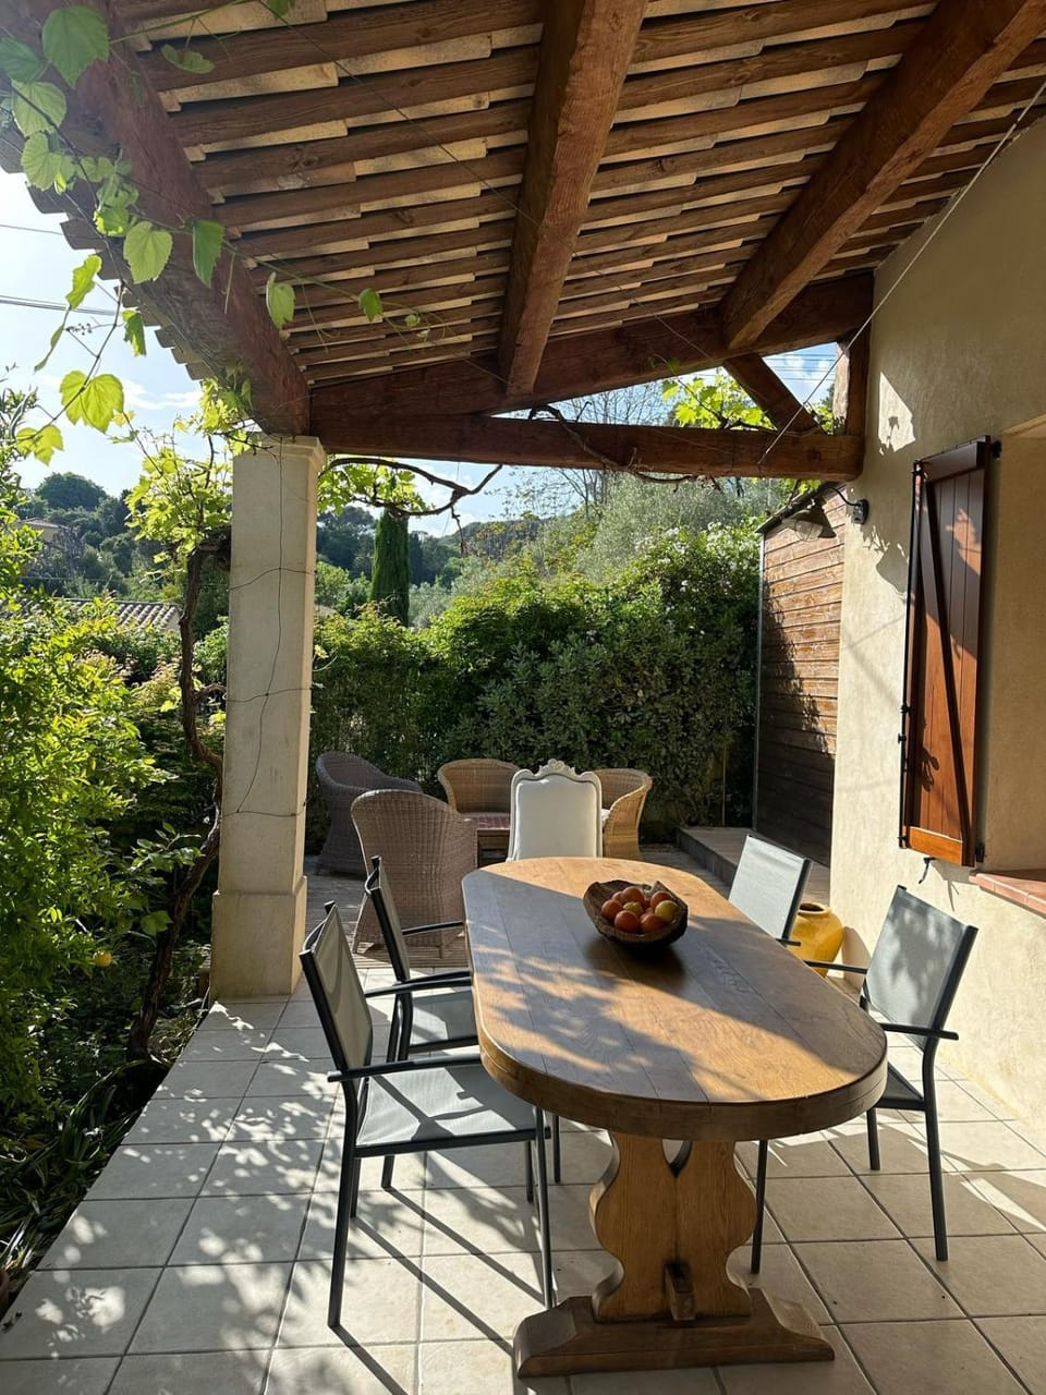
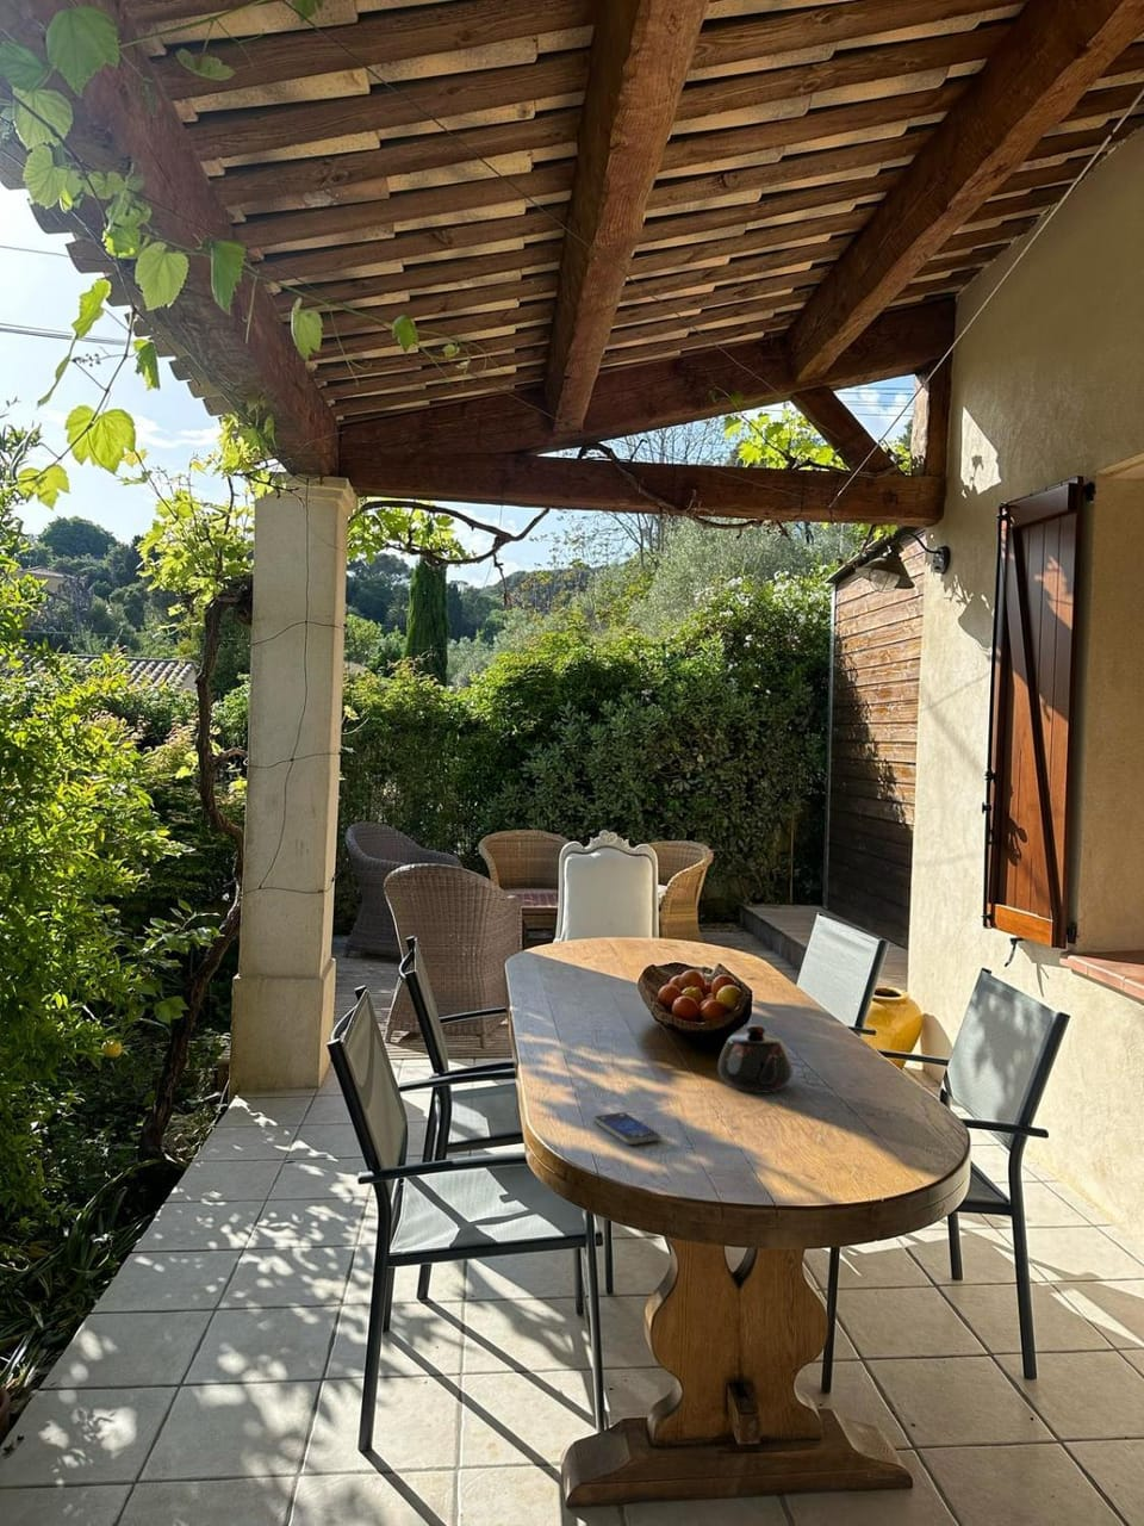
+ smartphone (626, 1128)
+ teapot (756, 1056)
